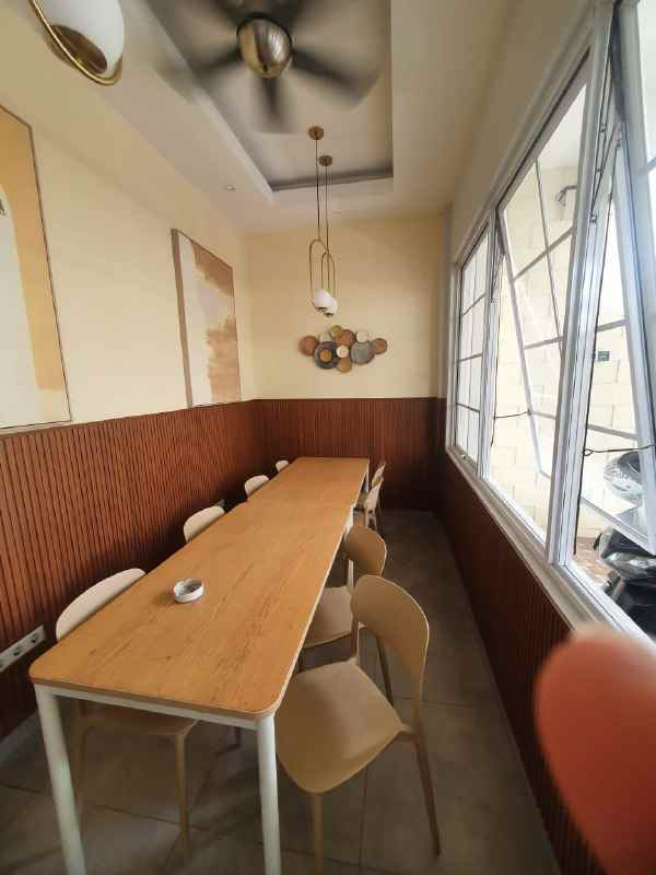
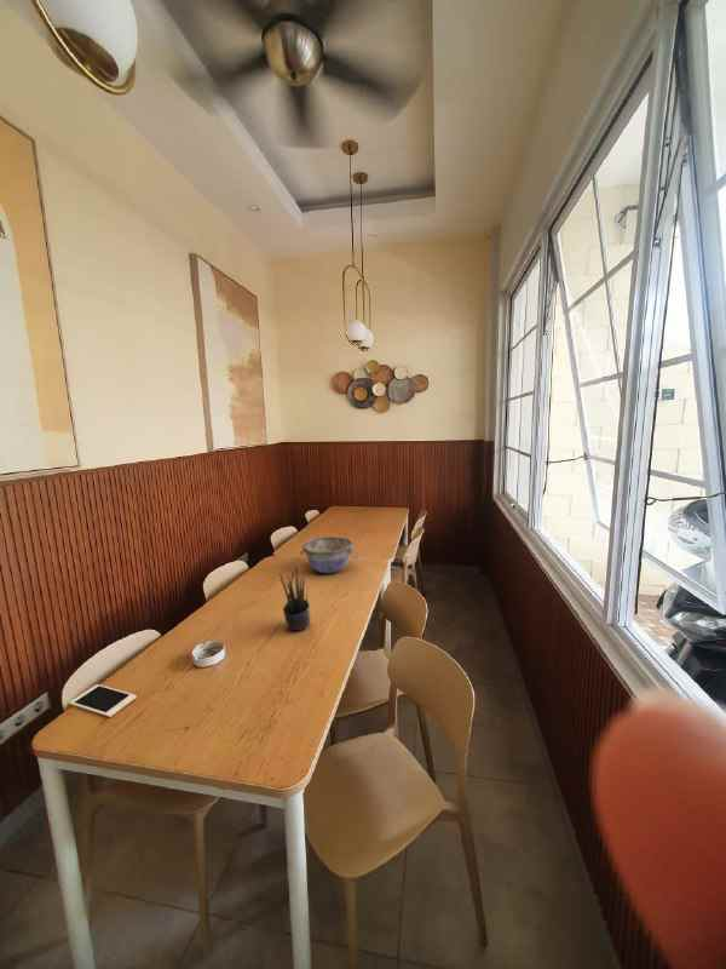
+ cell phone (103, 699)
+ bowl (328, 556)
+ potted plant (294, 597)
